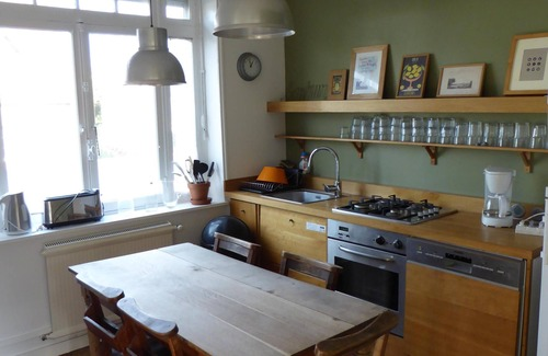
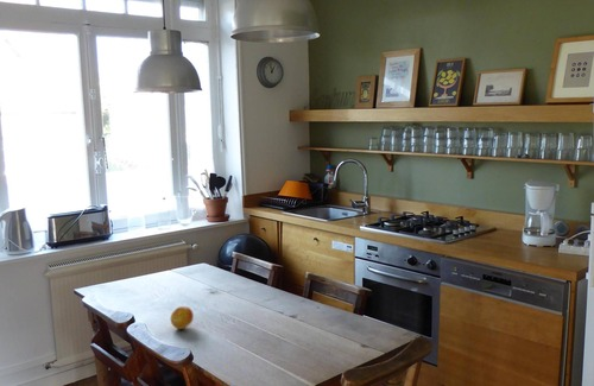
+ fruit (182, 317)
